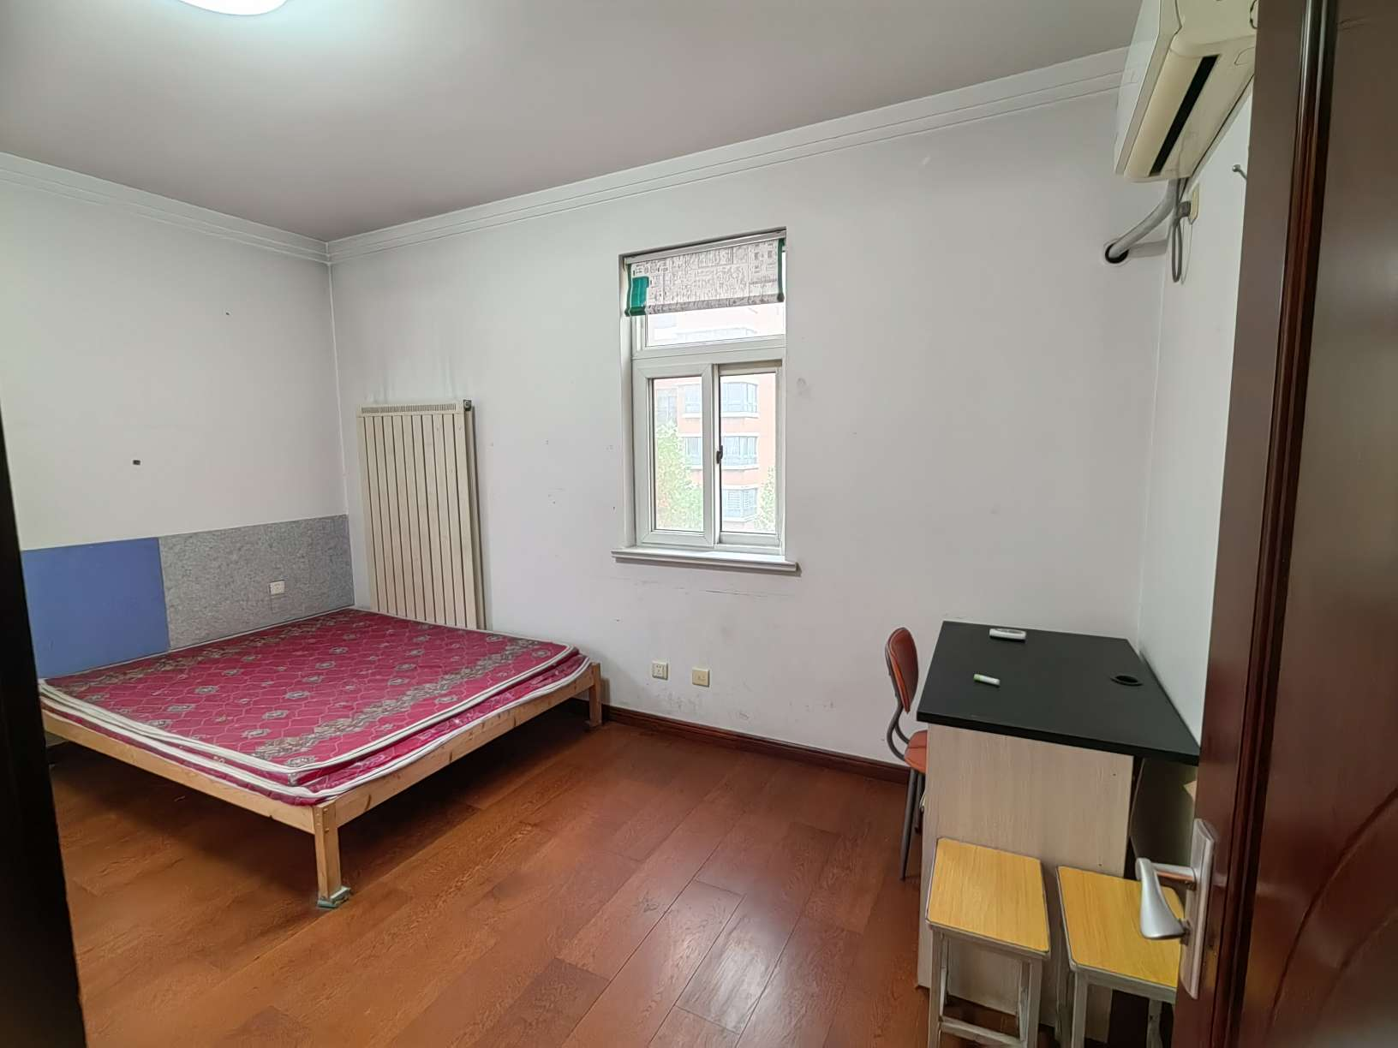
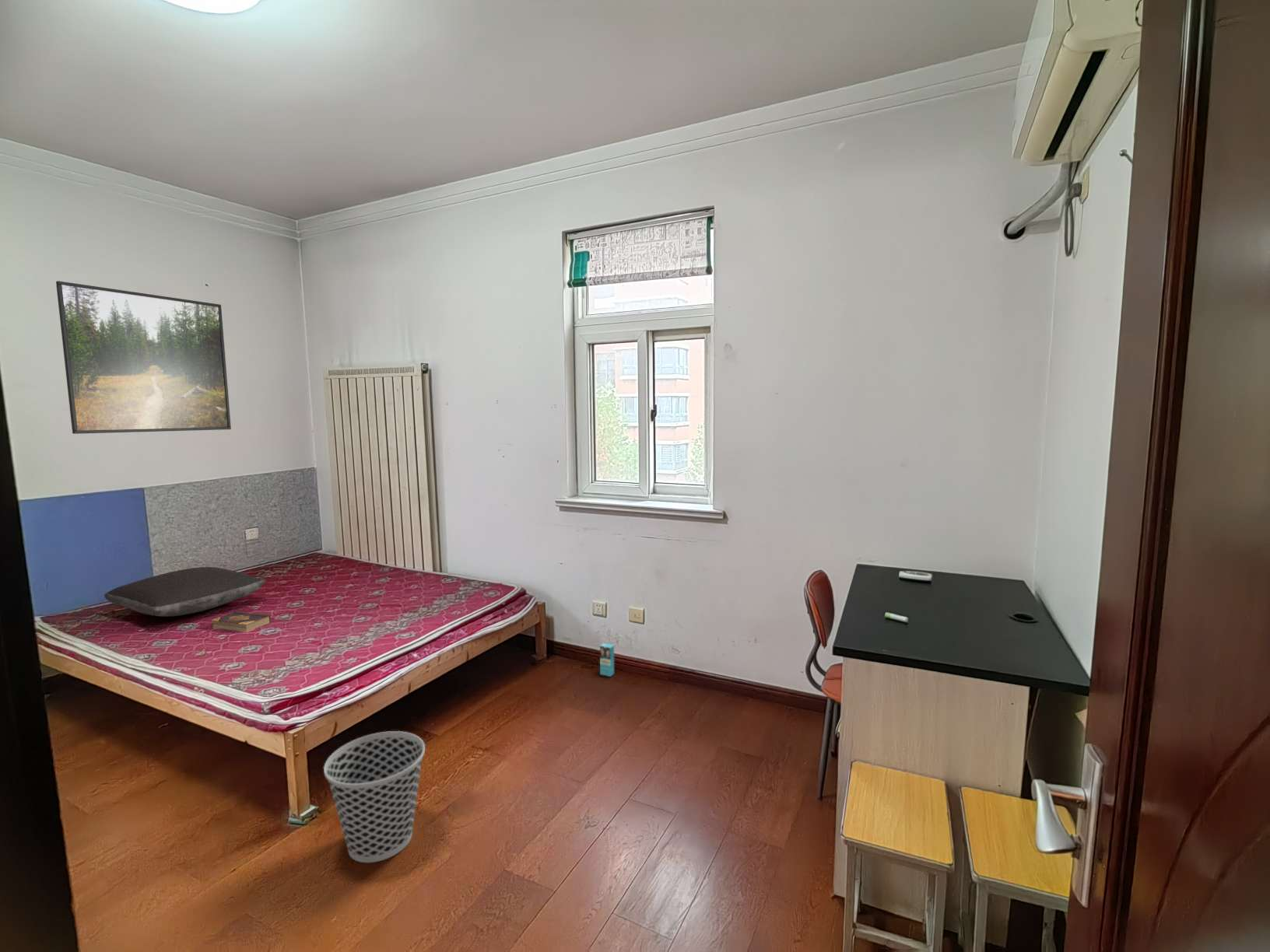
+ box (607, 660)
+ pillow (187, 590)
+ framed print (153, 363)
+ book (239, 621)
+ wastebasket (378, 798)
